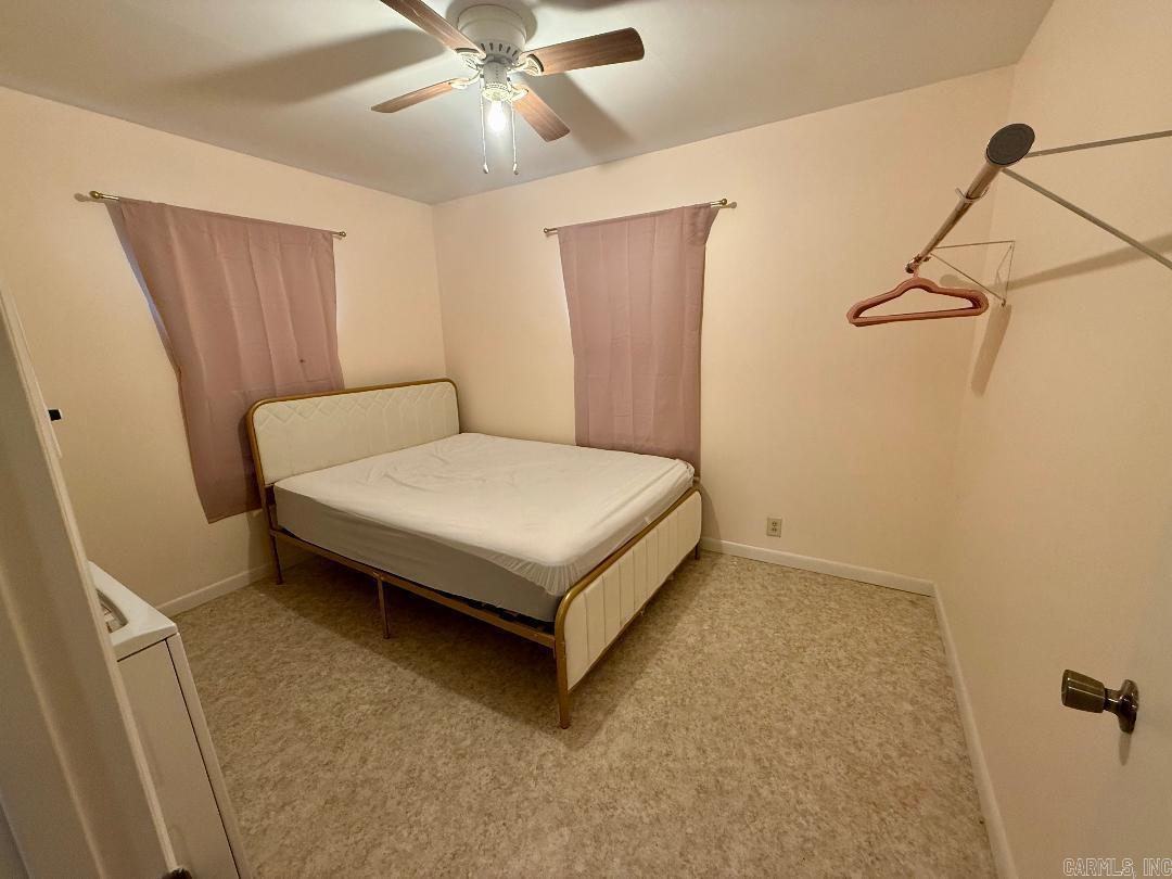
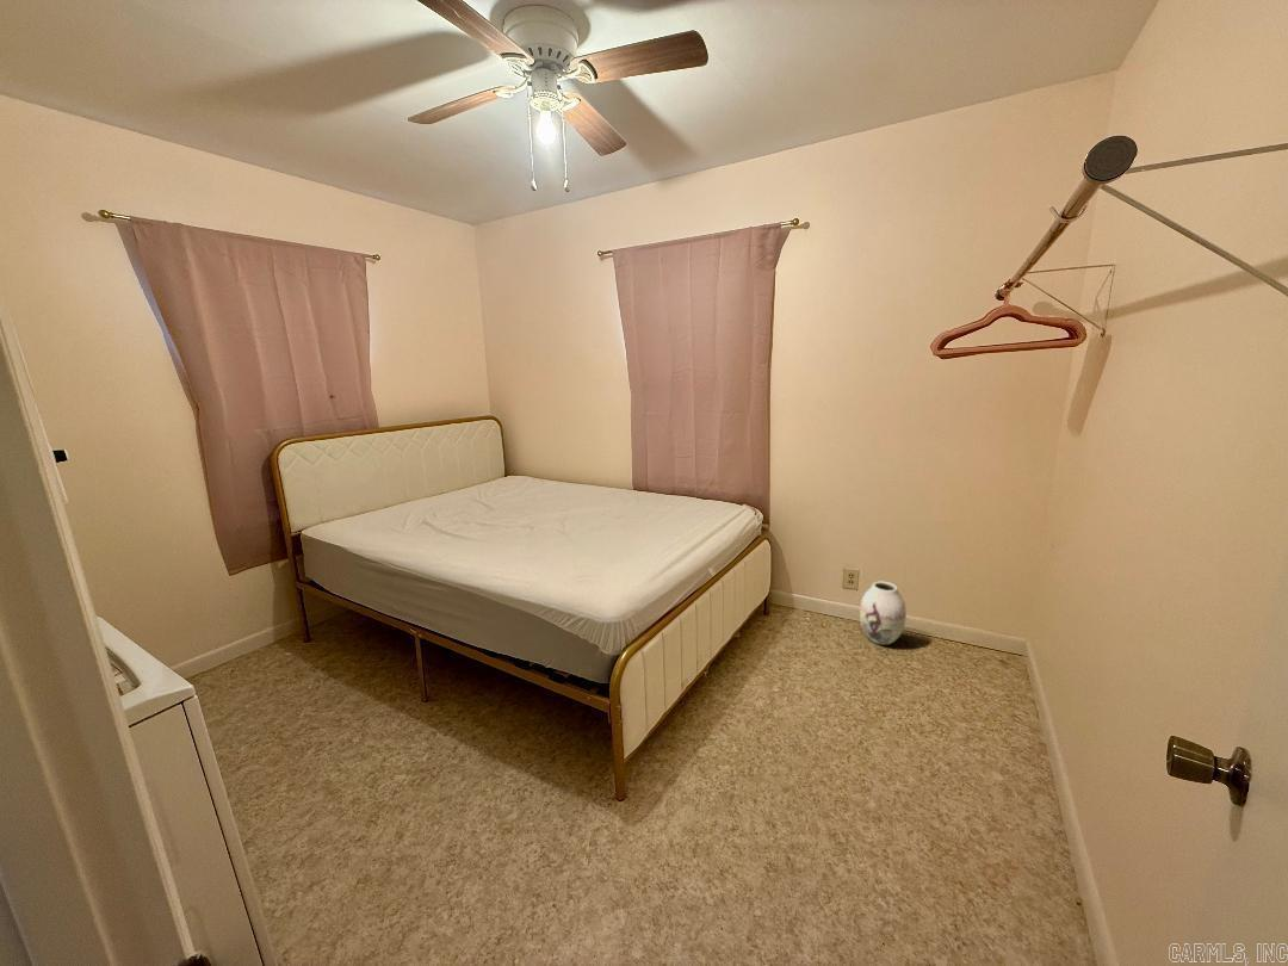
+ vase (883, 612)
